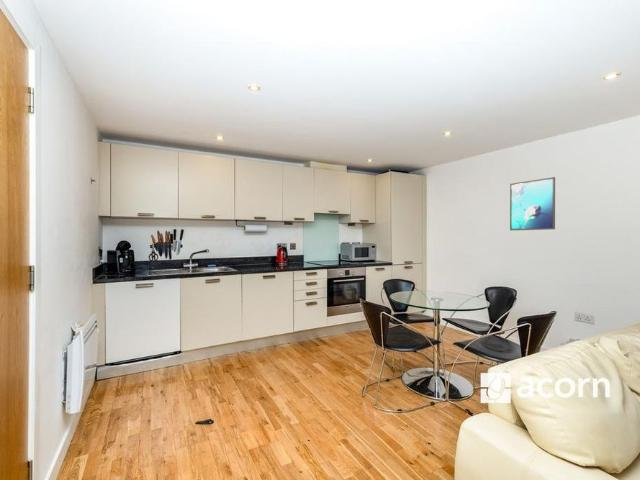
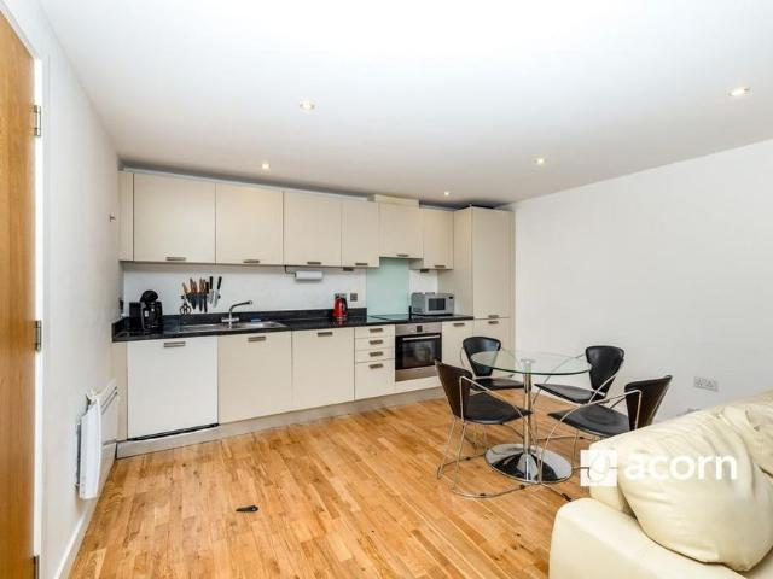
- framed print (531, 205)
